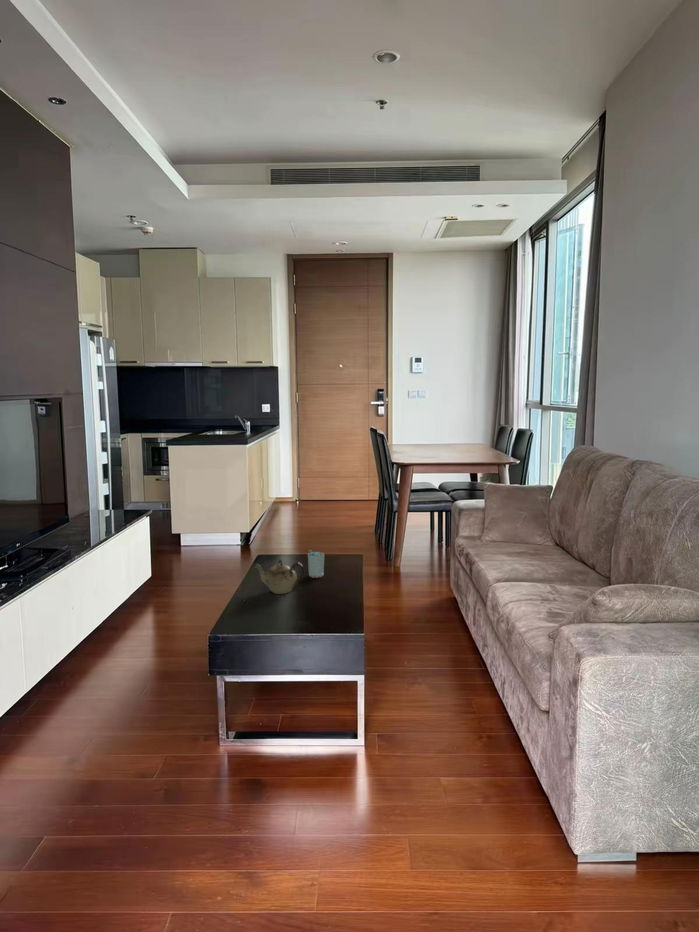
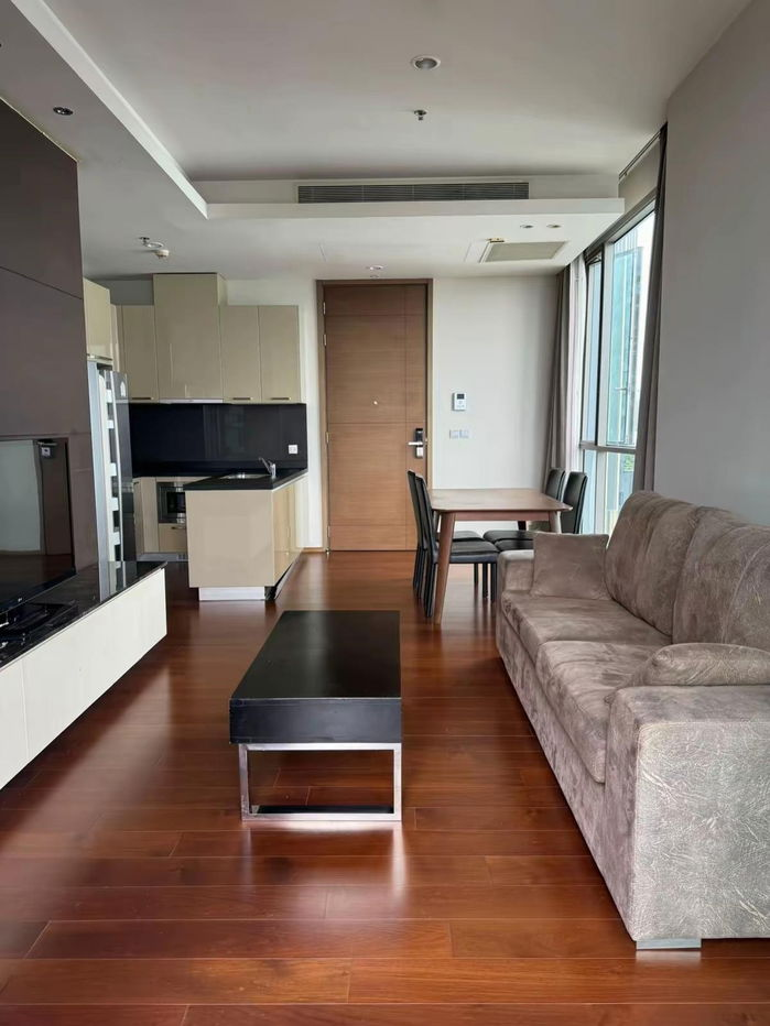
- cup (316, 562)
- teapot (278, 575)
